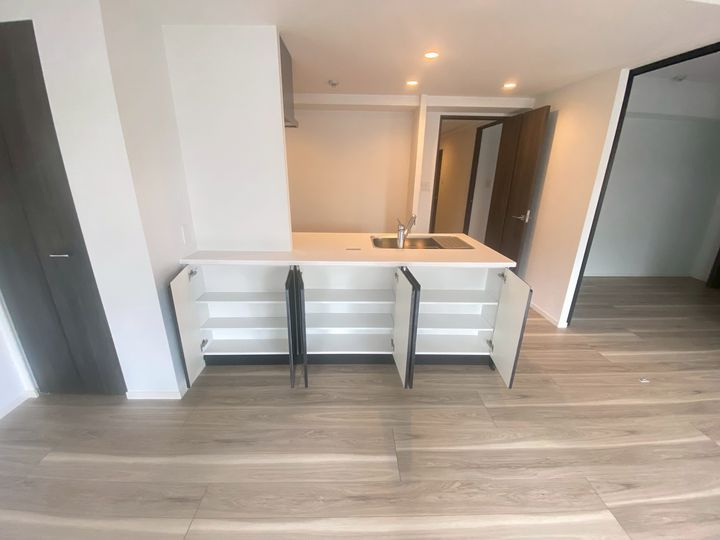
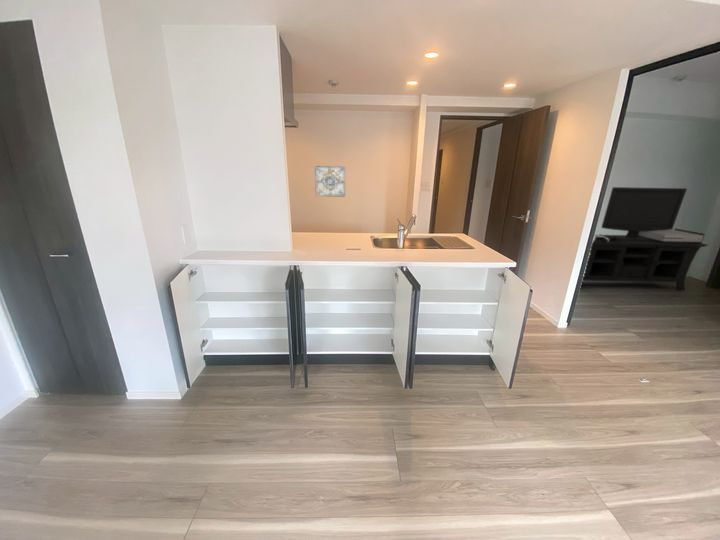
+ wall art (330, 181)
+ media console (629, 238)
